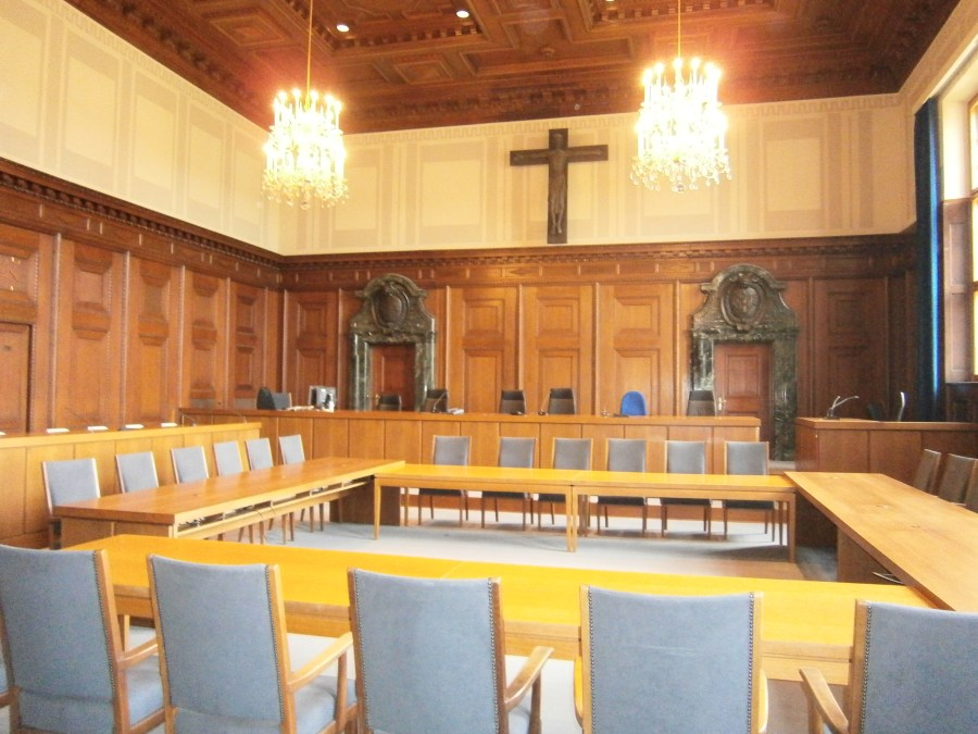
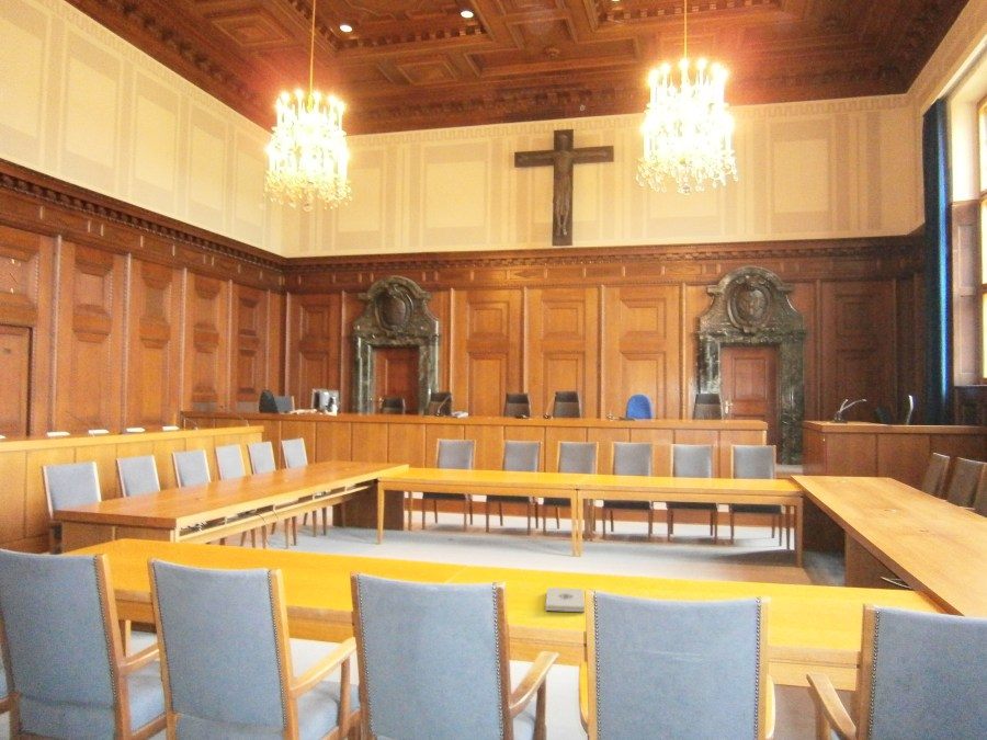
+ notepad (565, 599)
